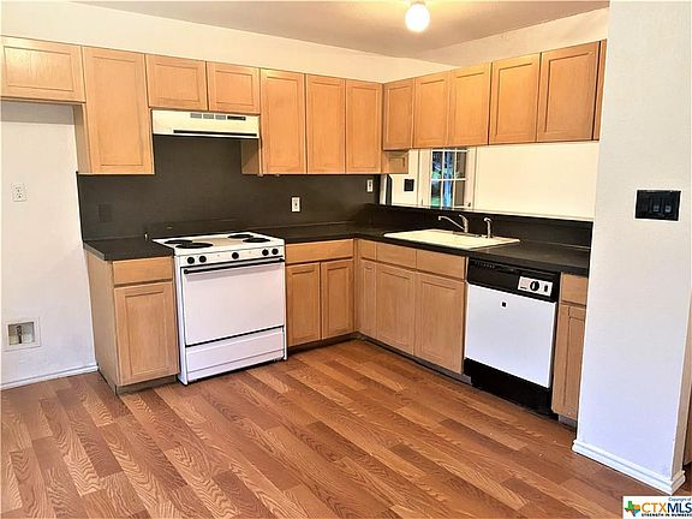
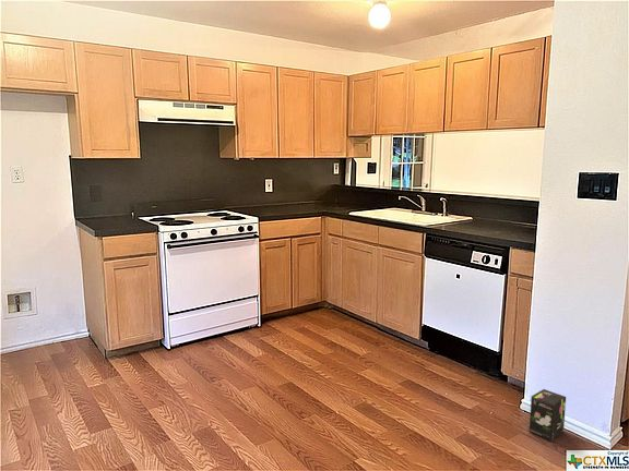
+ box (547, 413)
